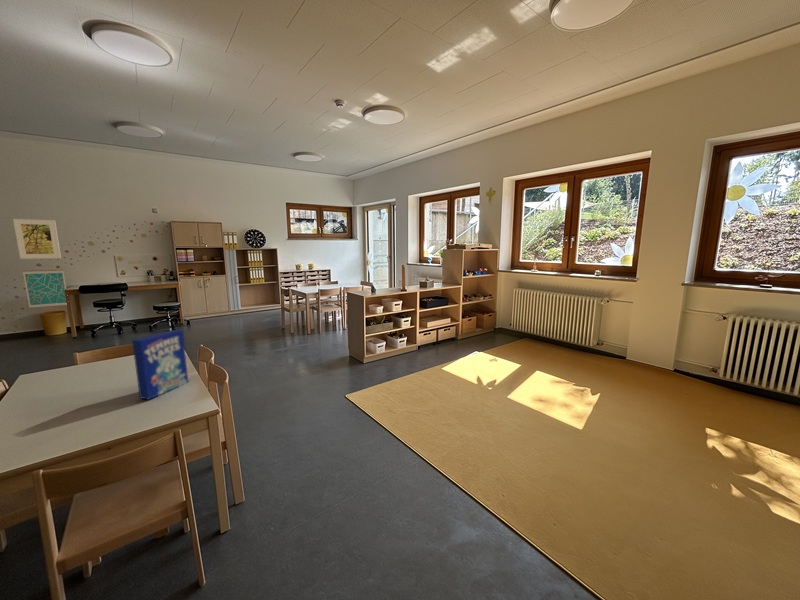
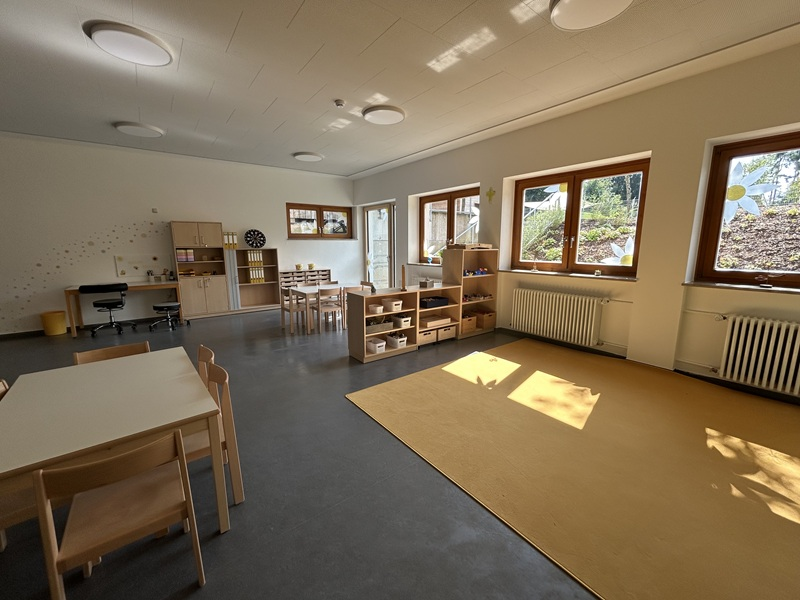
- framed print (37, 239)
- cereal box (162, 362)
- wall art (46, 288)
